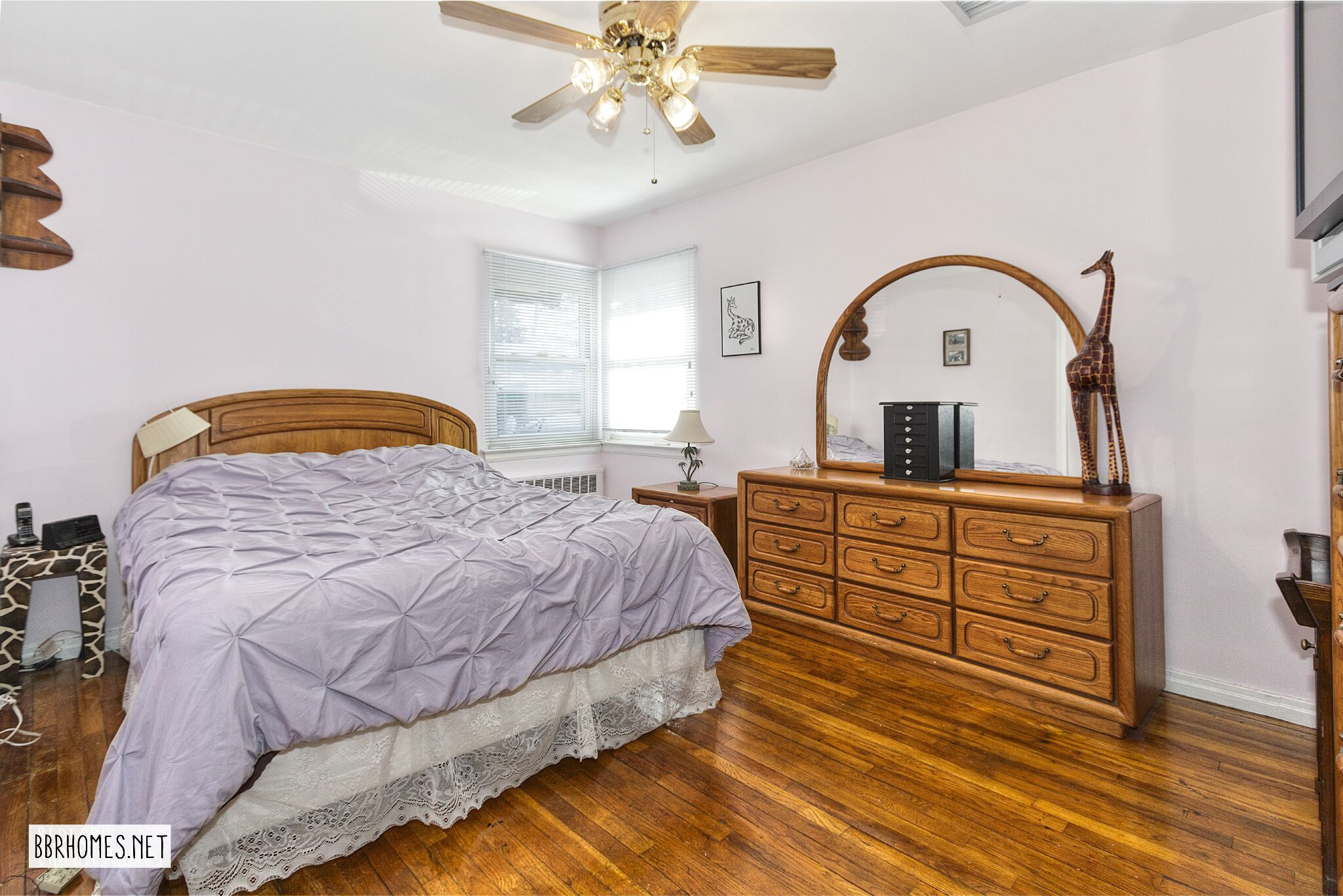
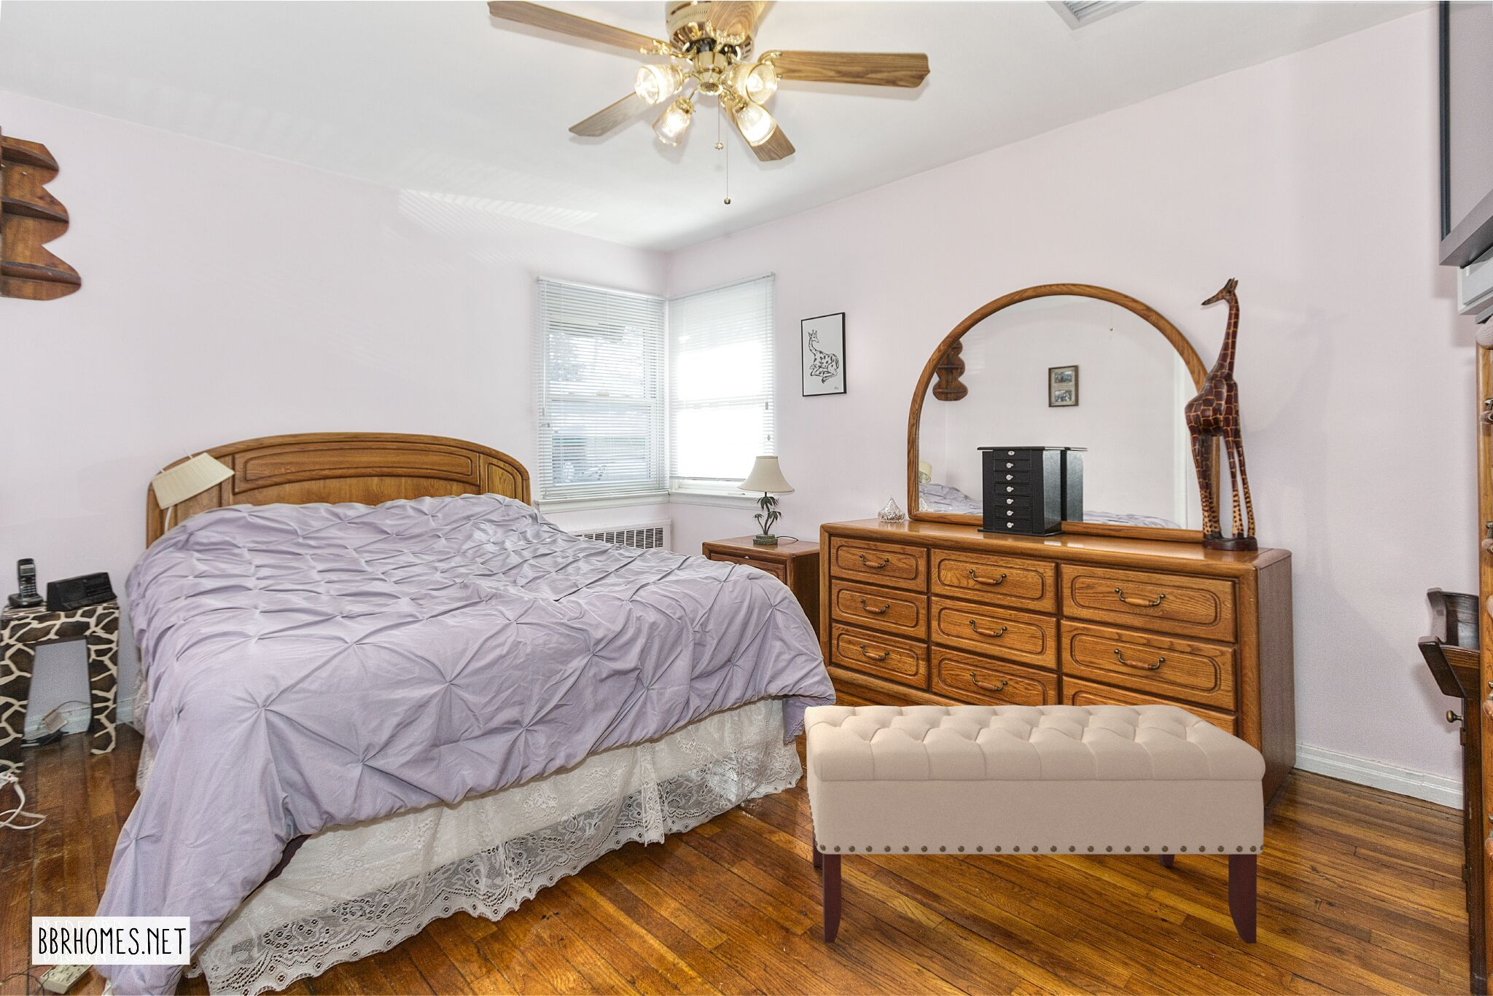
+ bench (1012, 811)
